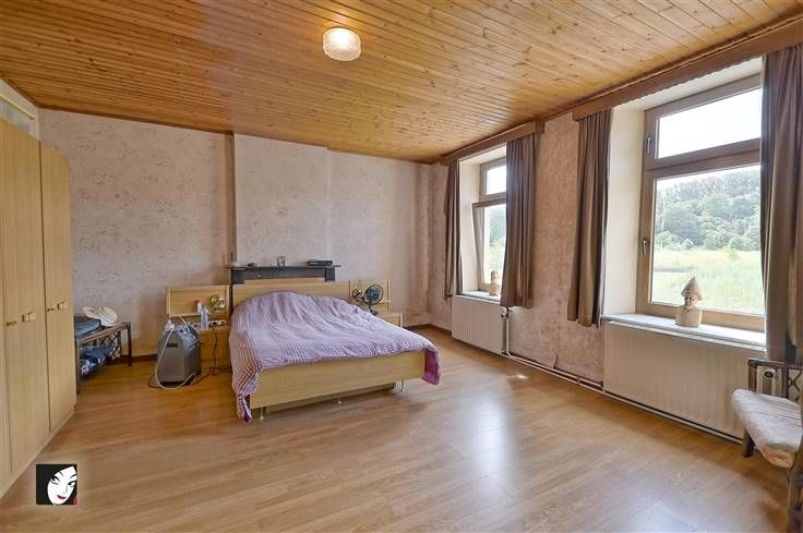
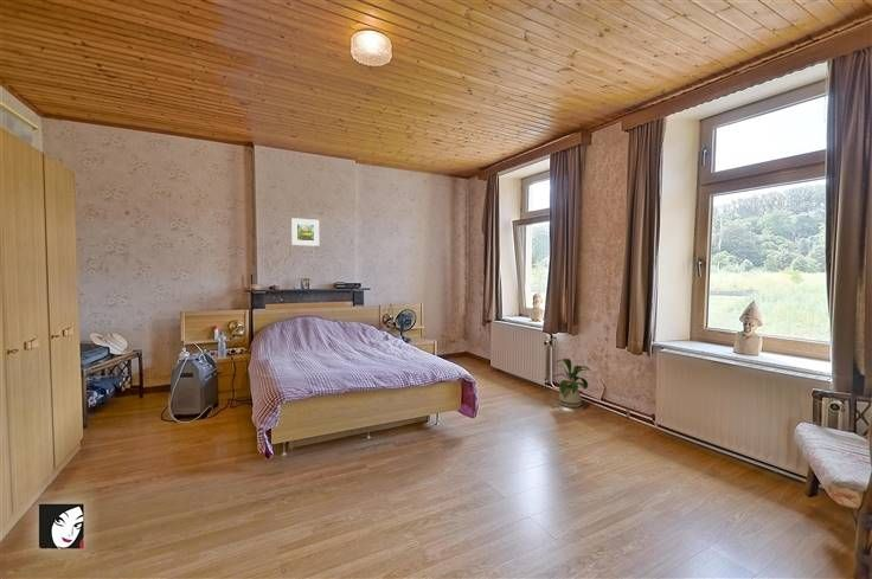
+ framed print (304, 232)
+ house plant (575, 379)
